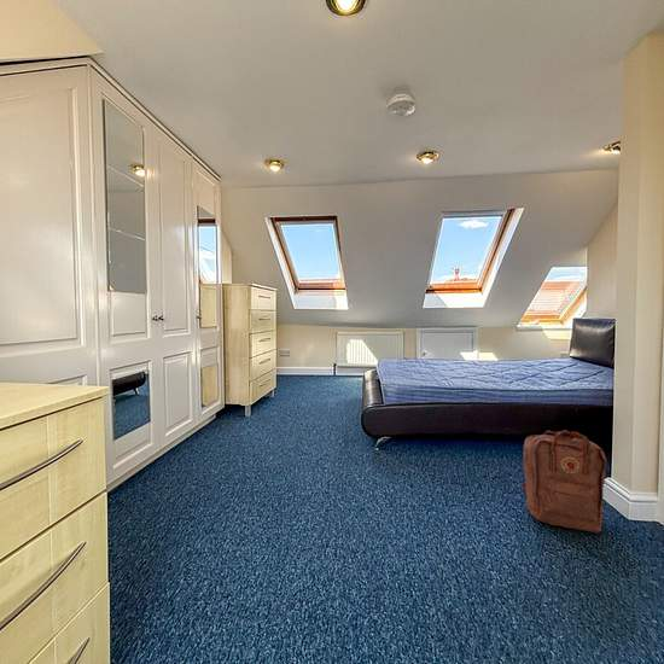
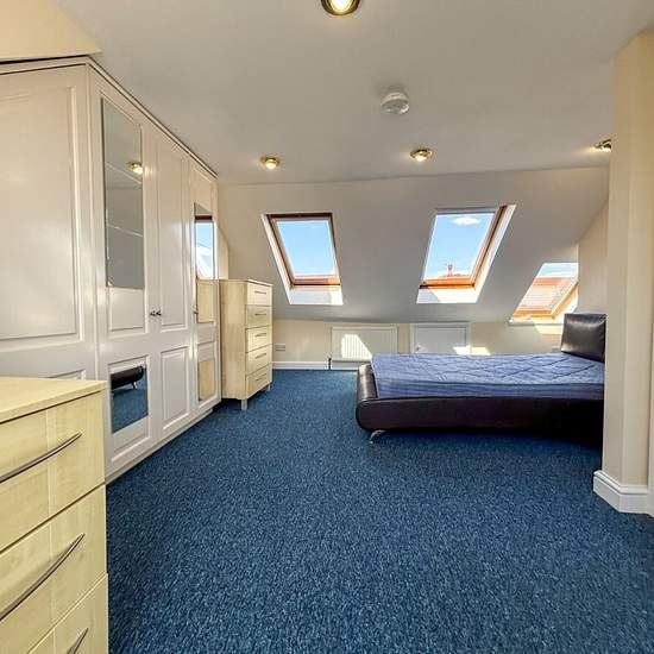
- backpack (561, 473)
